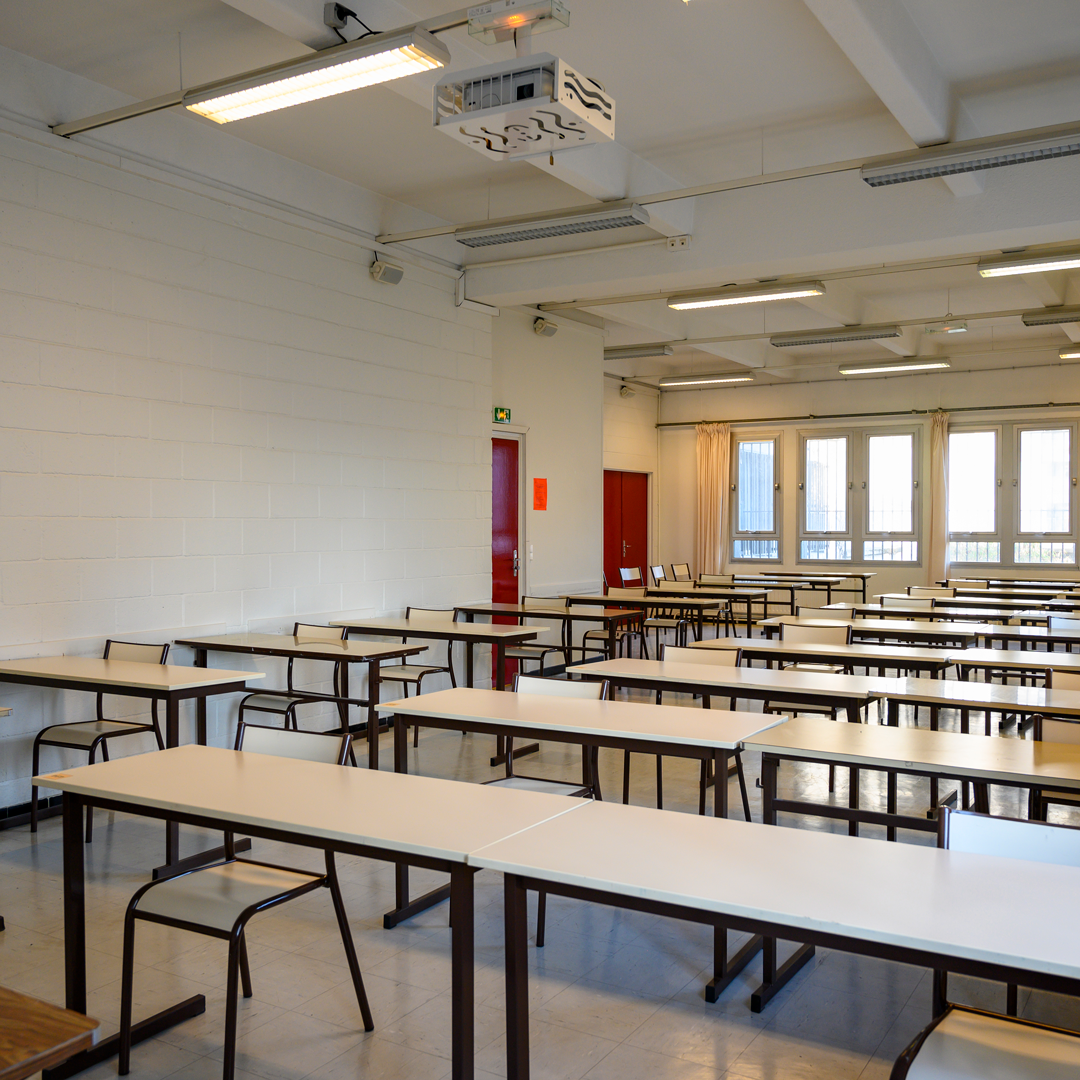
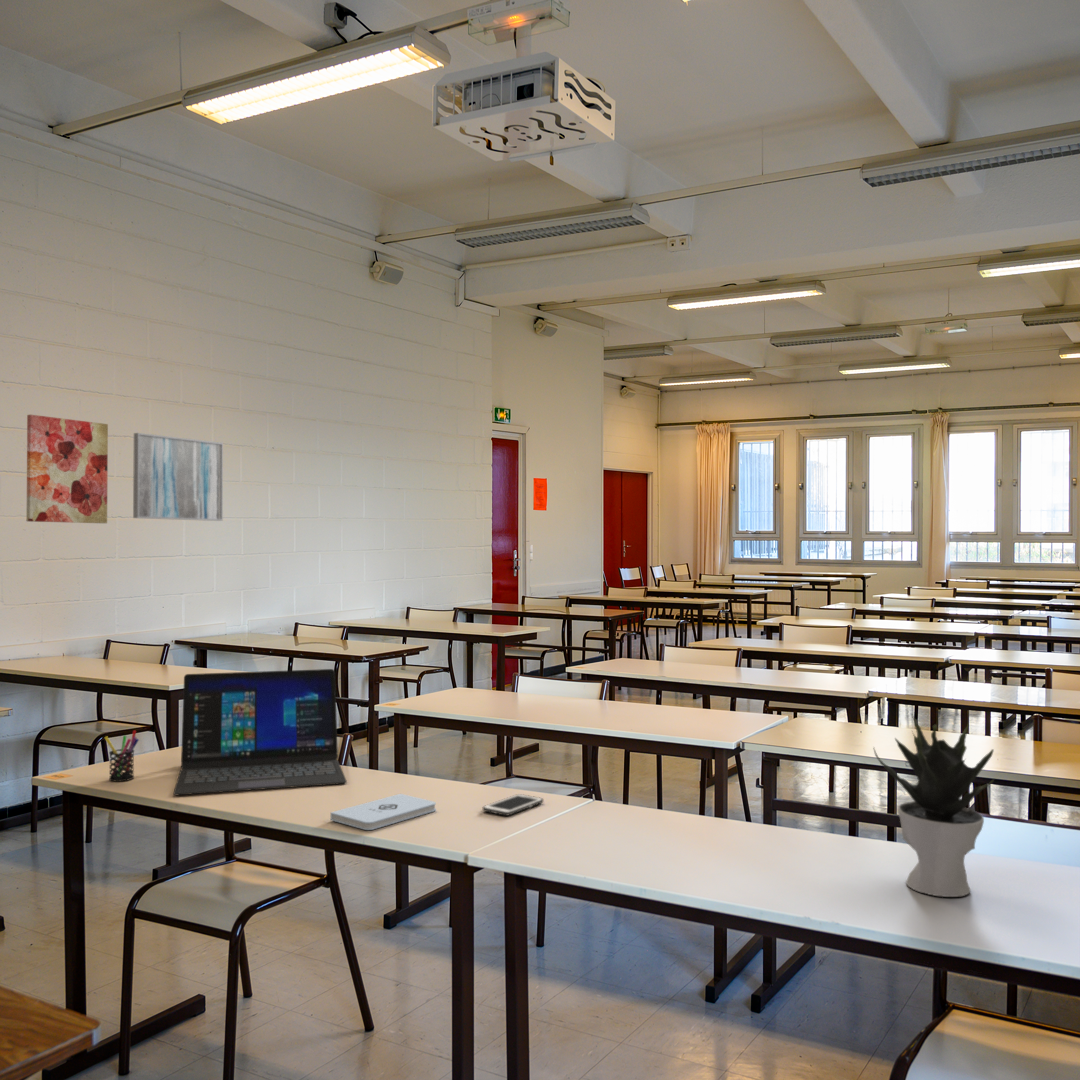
+ wall art (180, 478)
+ potted plant (934, 801)
+ pen holder (123, 754)
+ wall art (68, 471)
+ laptop (261, 726)
+ notepad (385, 811)
+ cell phone (513, 804)
